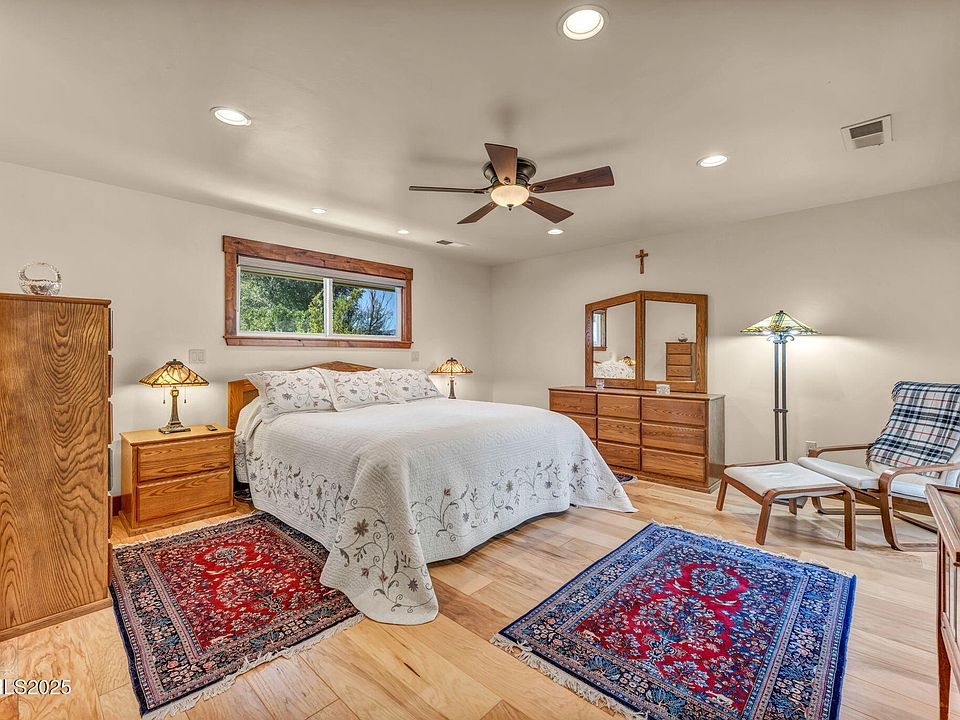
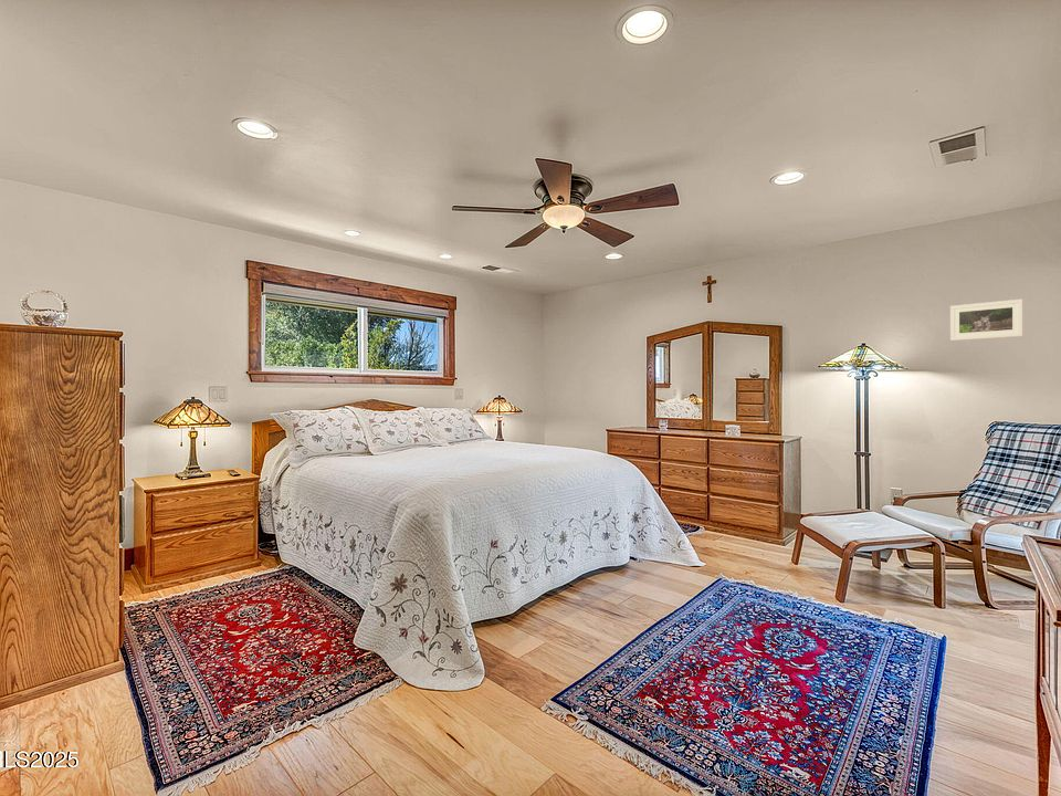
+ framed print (985, 321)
